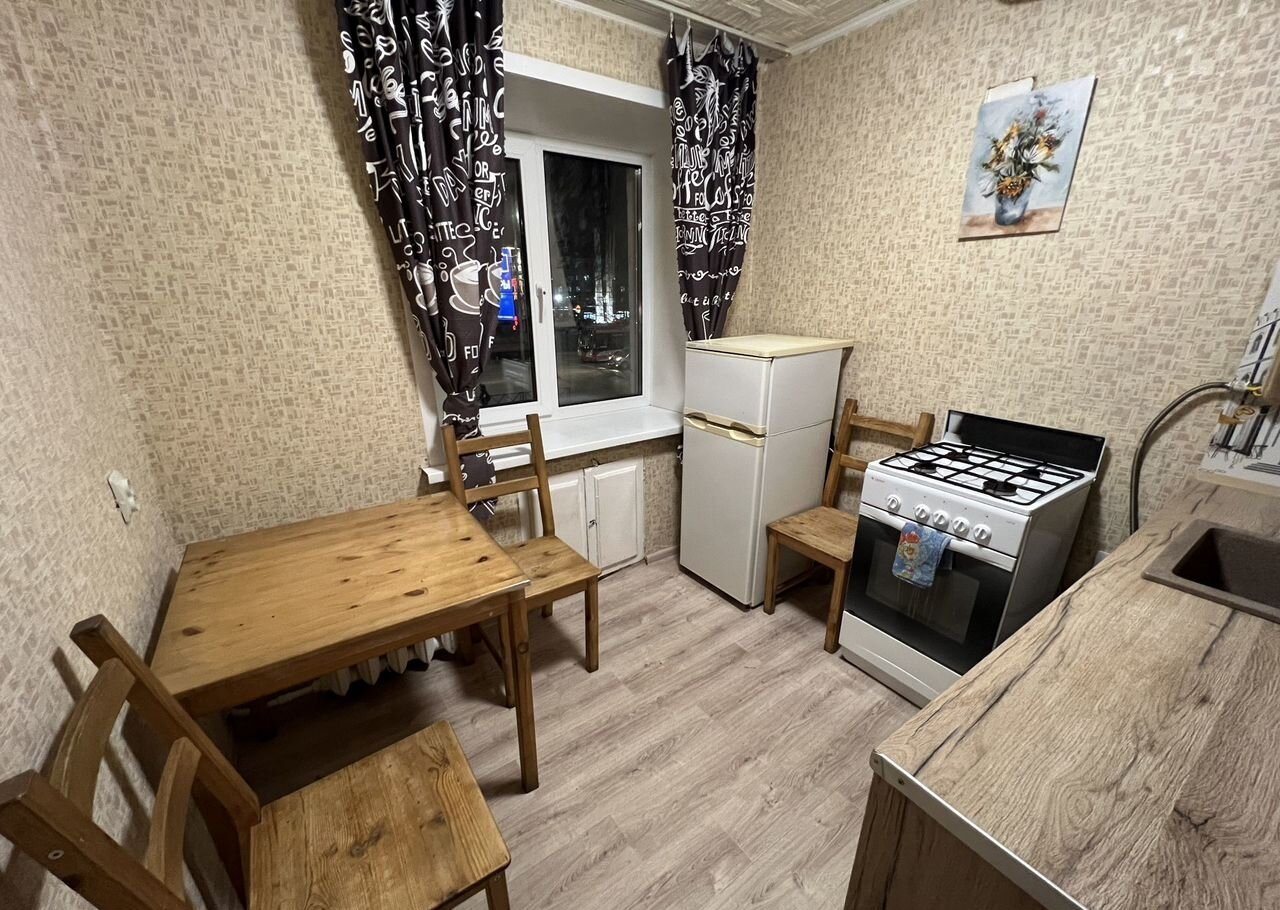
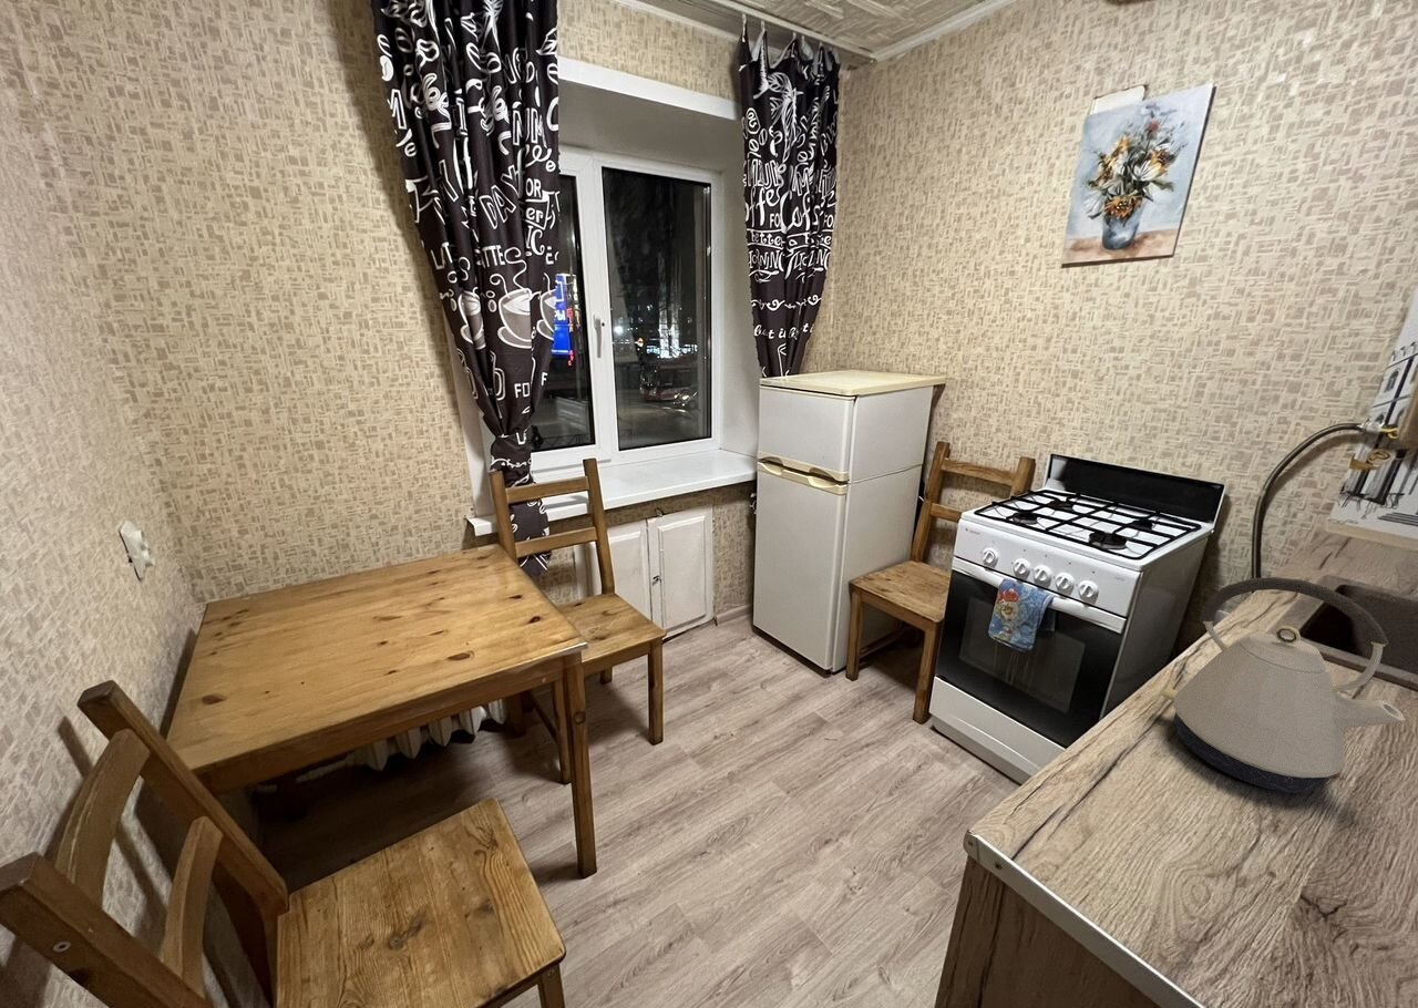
+ kettle (1280, 676)
